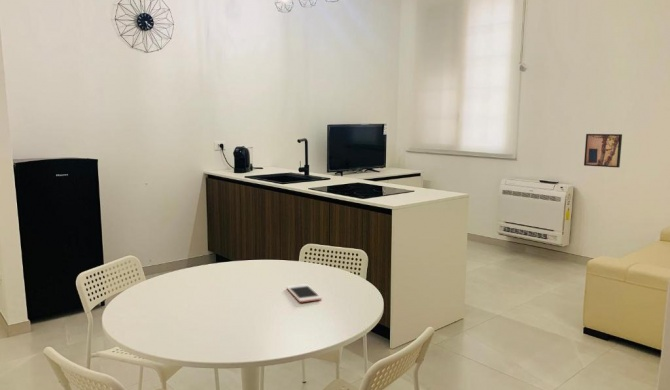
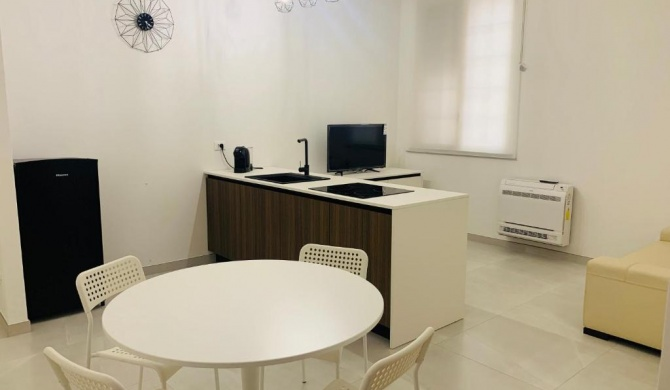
- wall art (602, 150)
- cell phone (303, 292)
